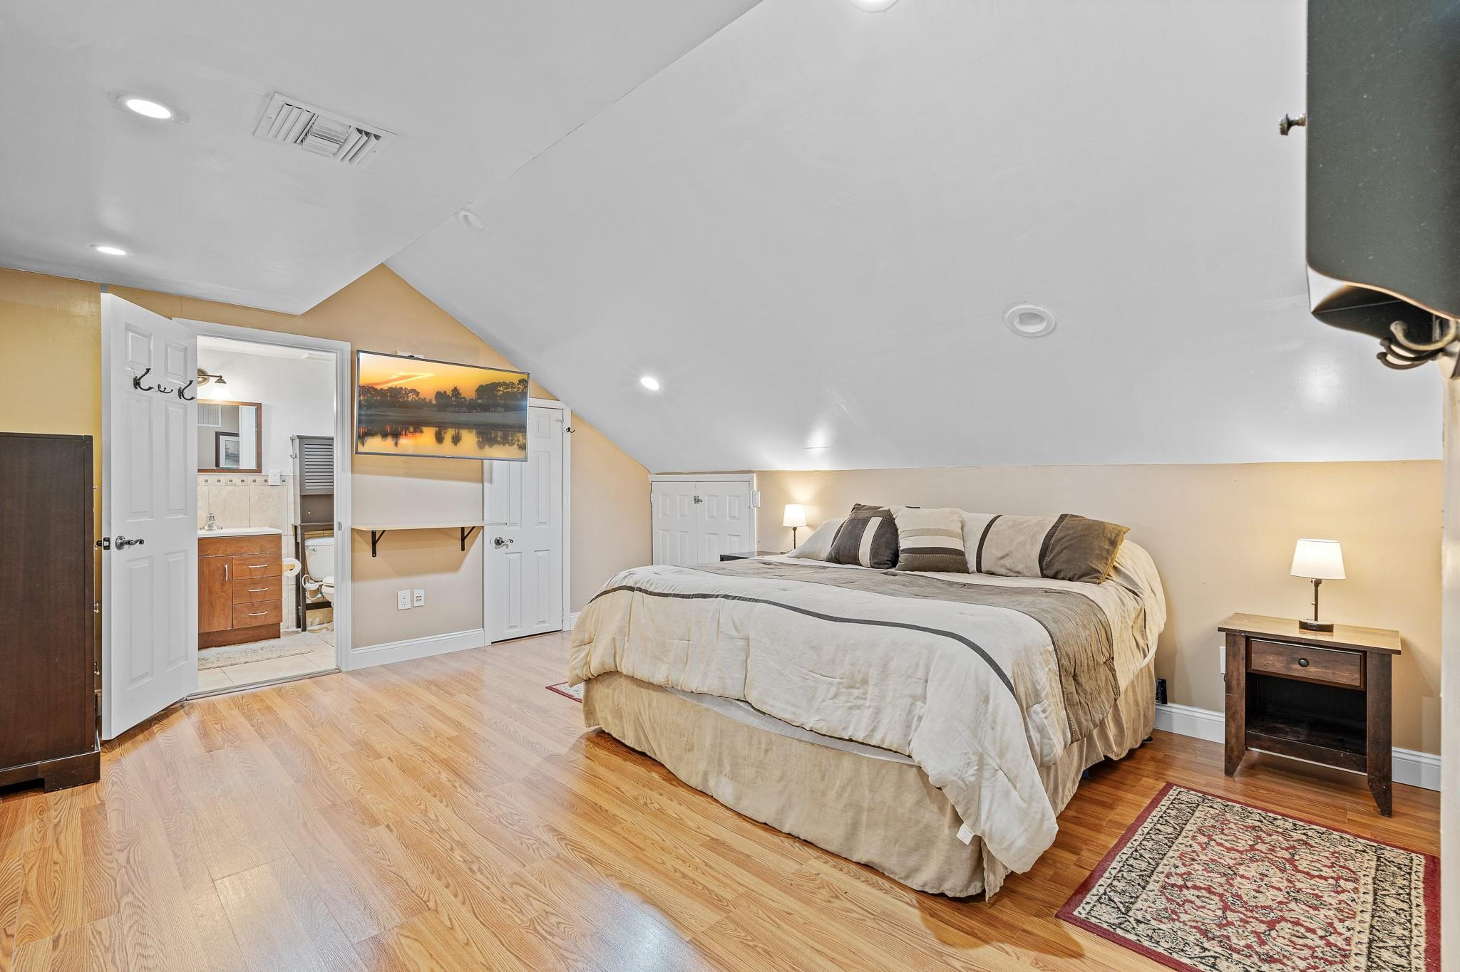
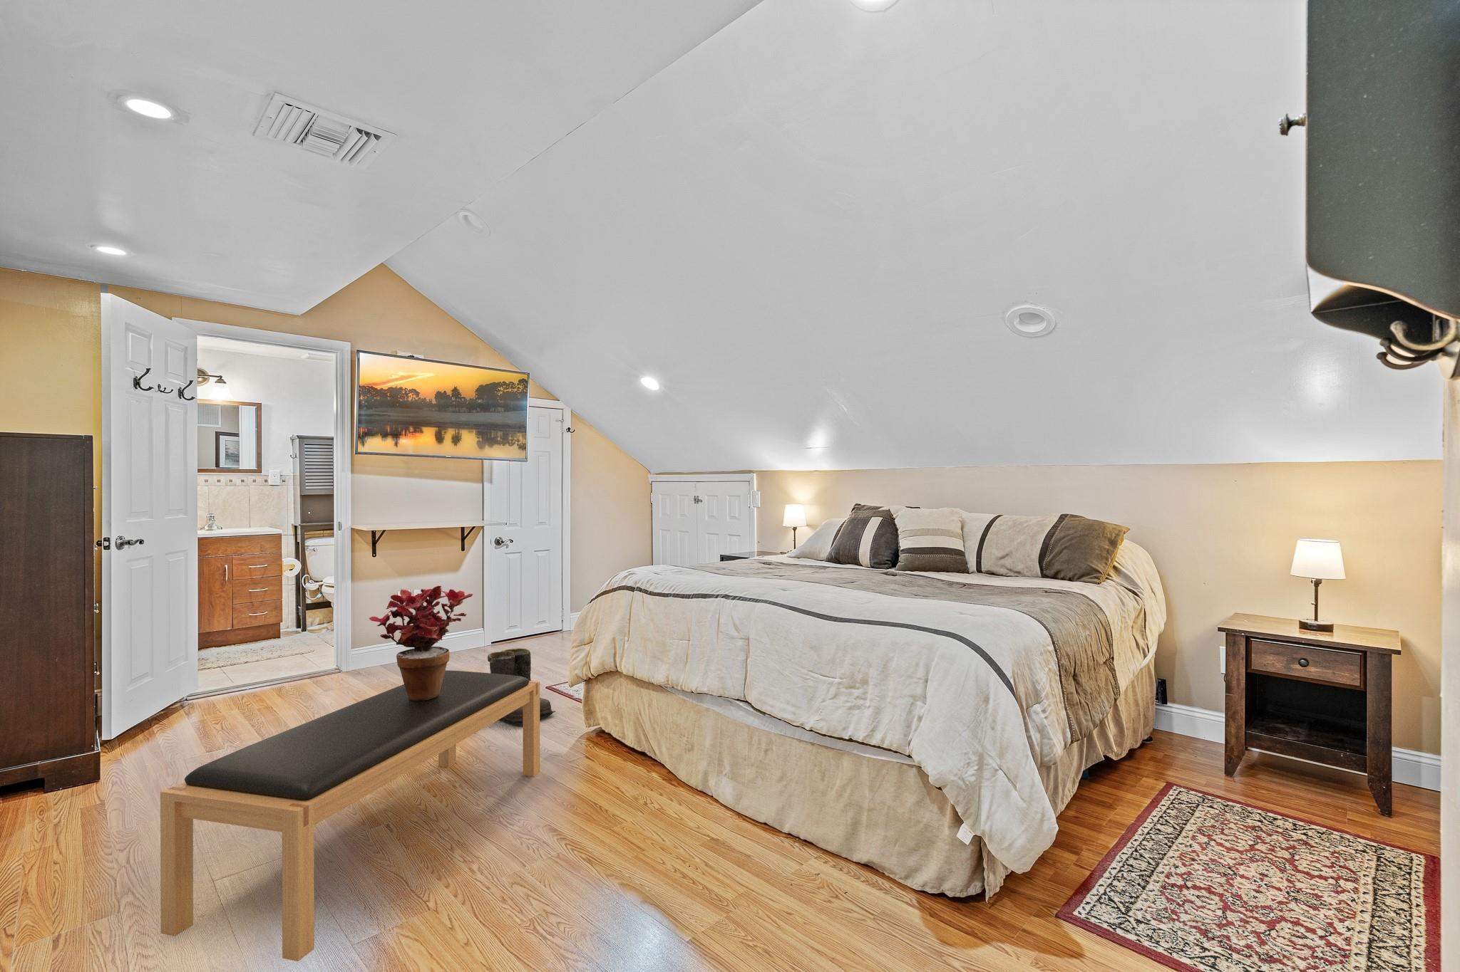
+ boots (519, 676)
+ potted plant (420, 640)
+ bench (392, 772)
